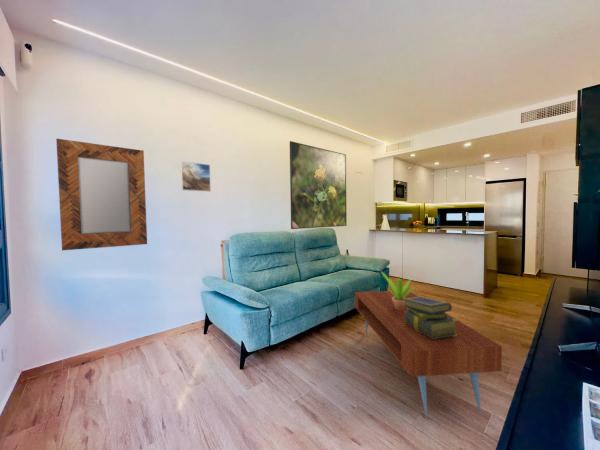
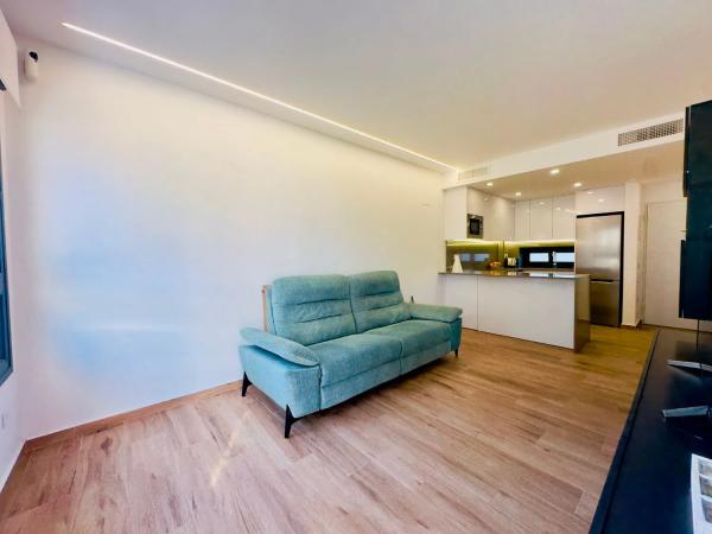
- stack of books (426, 314)
- coffee table (408, 338)
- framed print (196, 177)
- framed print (321, 188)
- home mirror (106, 196)
- potted plant (399, 290)
